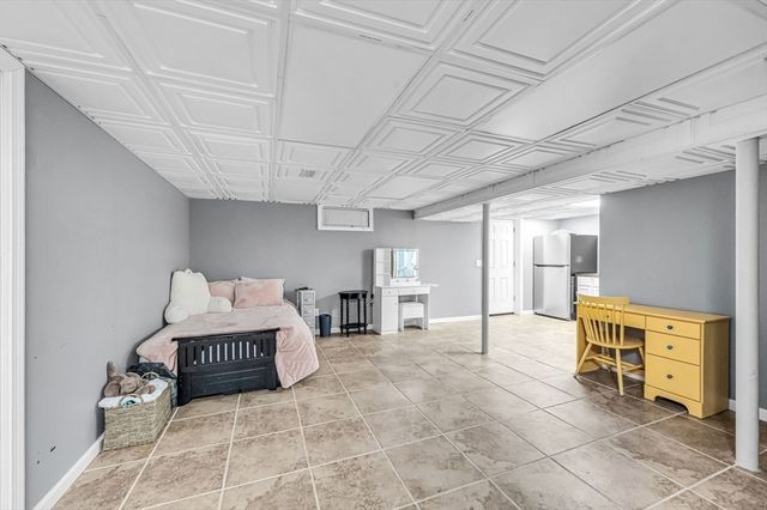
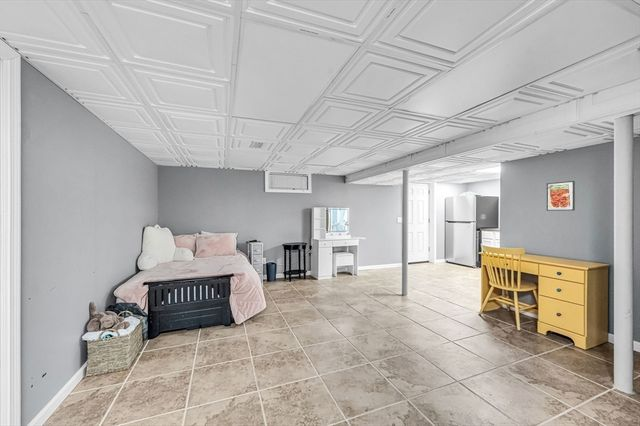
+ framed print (560, 196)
